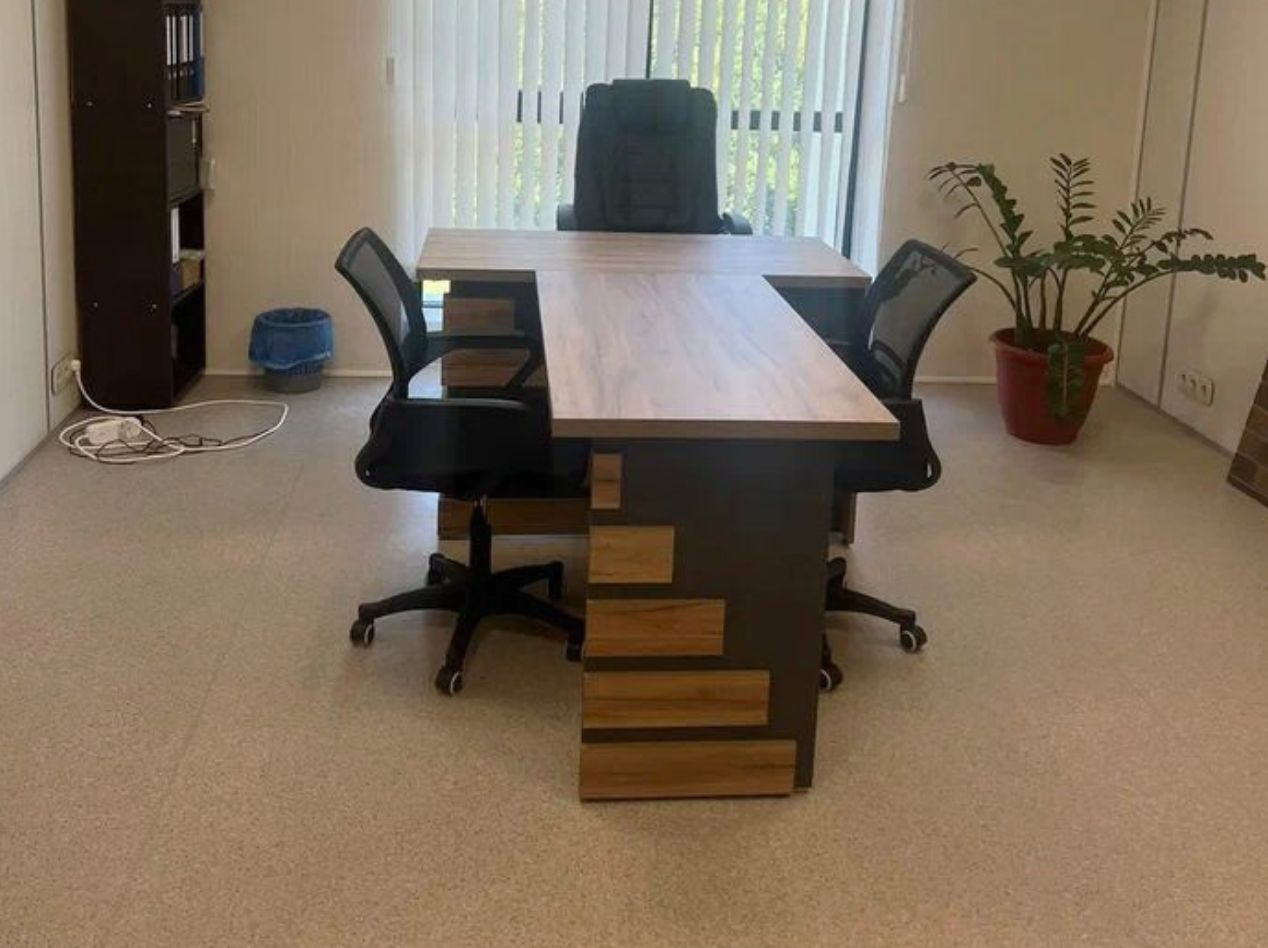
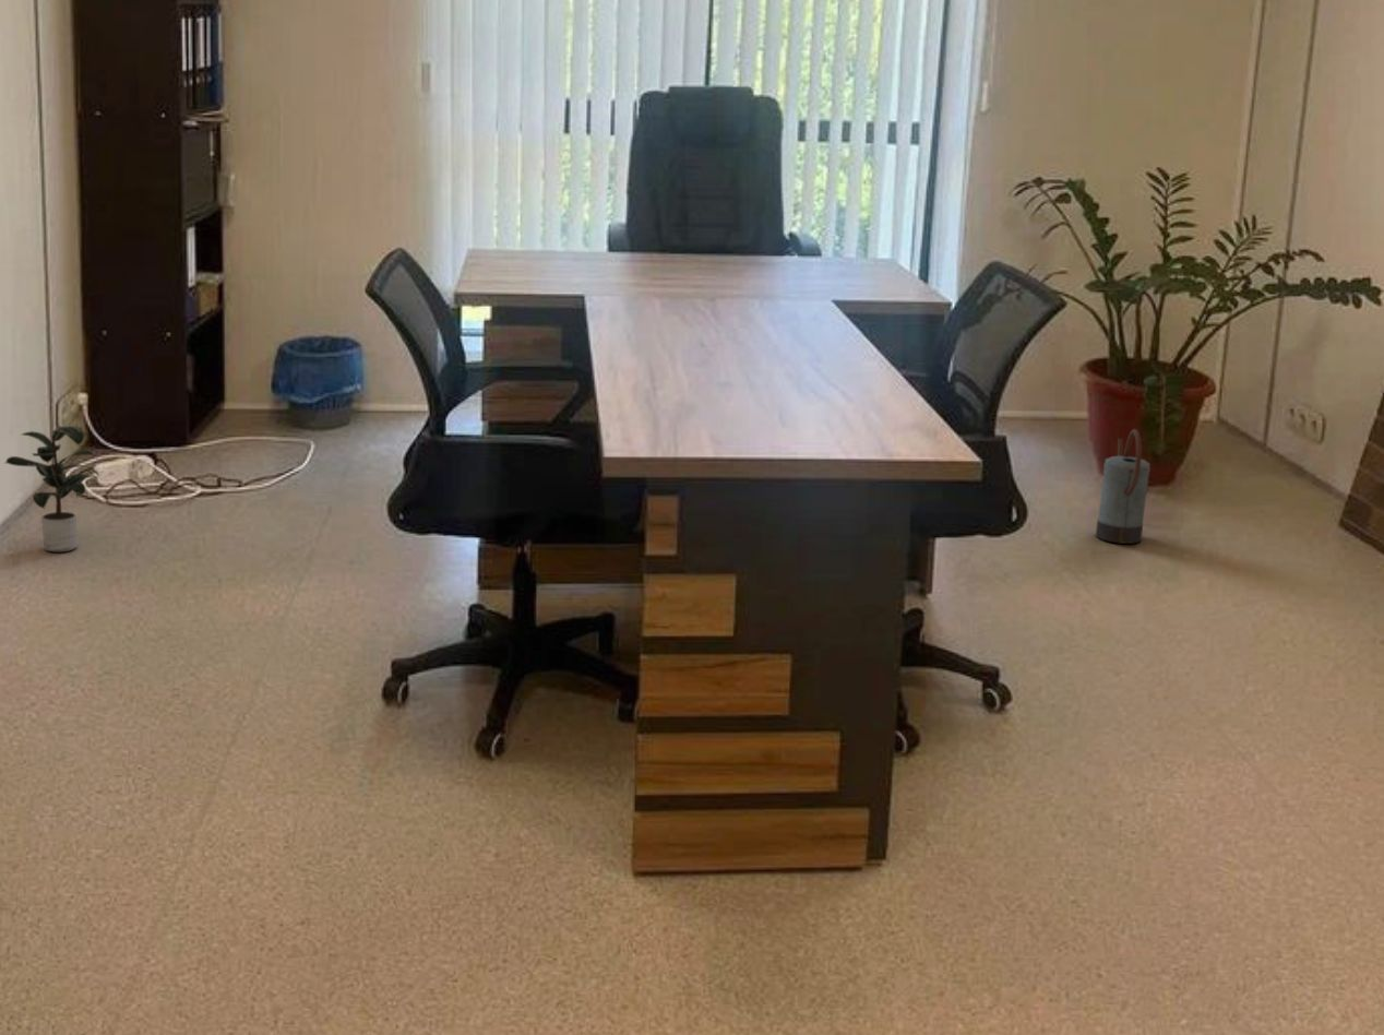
+ potted plant (56, 483)
+ watering can (1124, 481)
